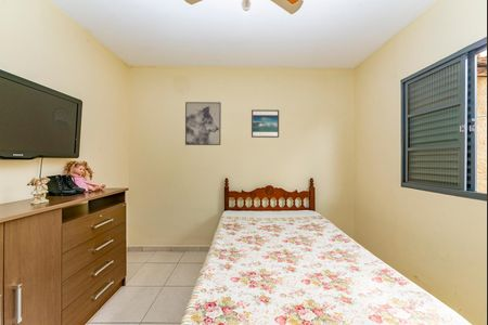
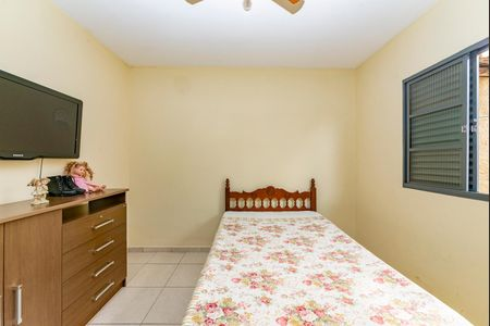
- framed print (265, 123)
- wall art (203, 123)
